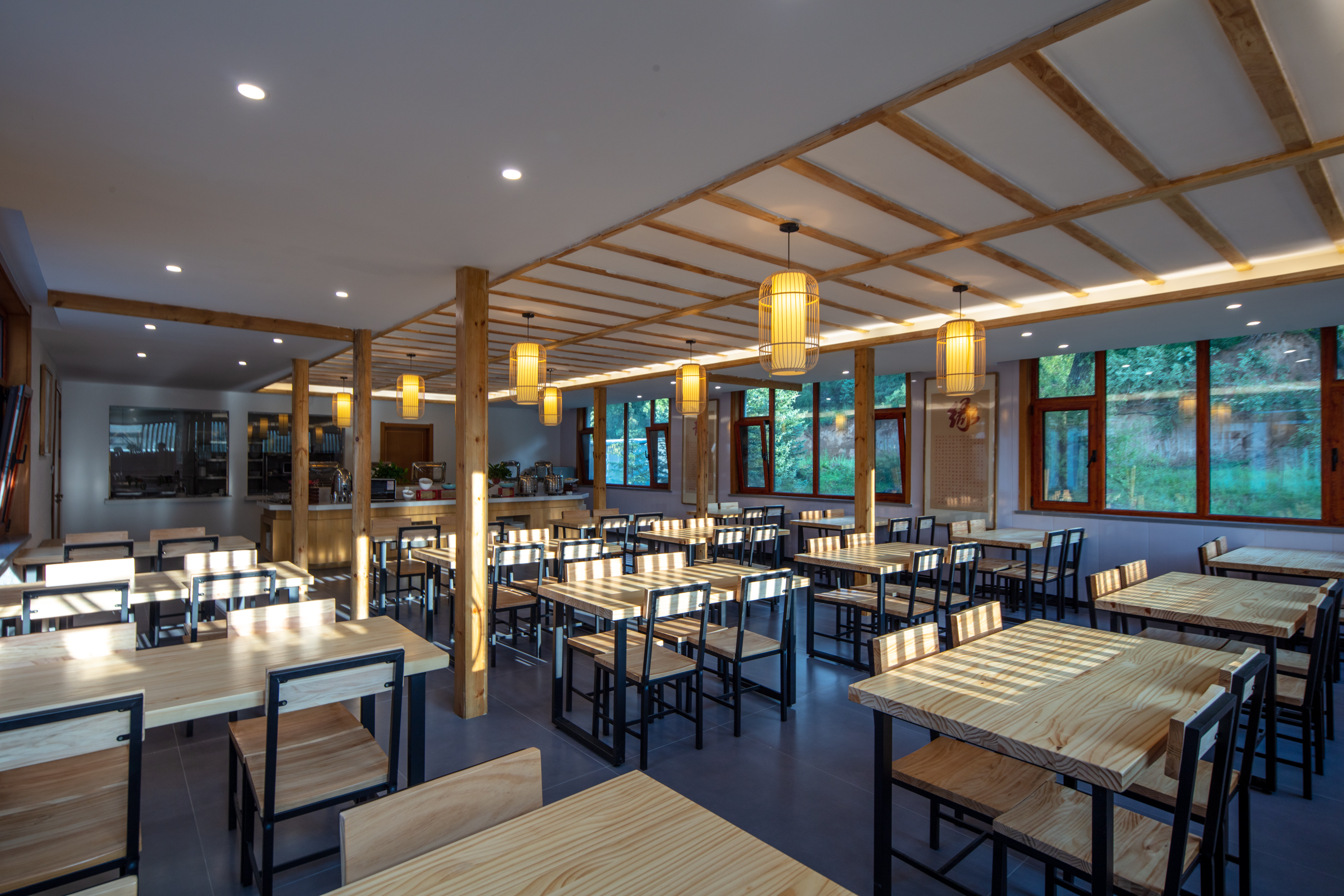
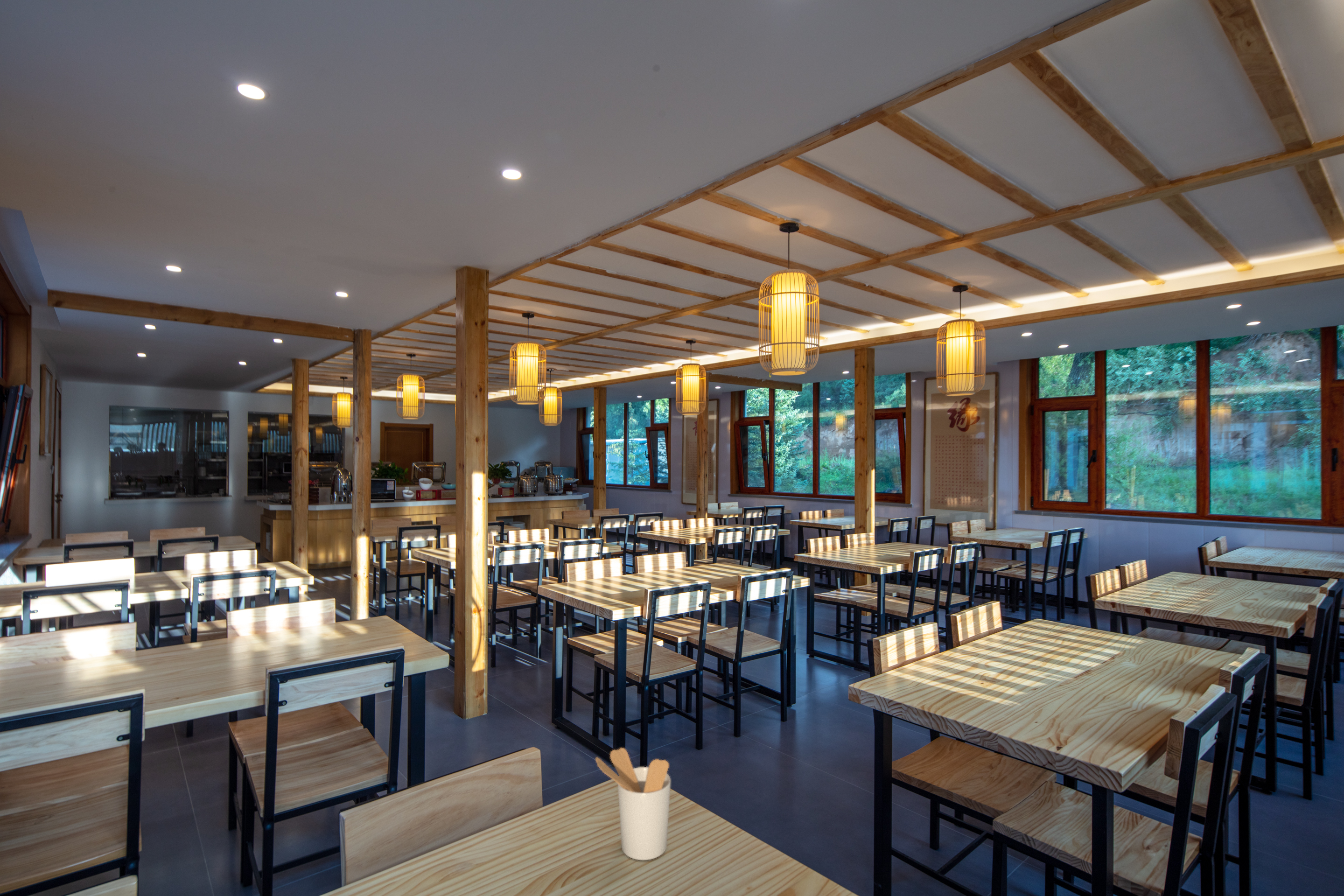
+ utensil holder (632, 801)
